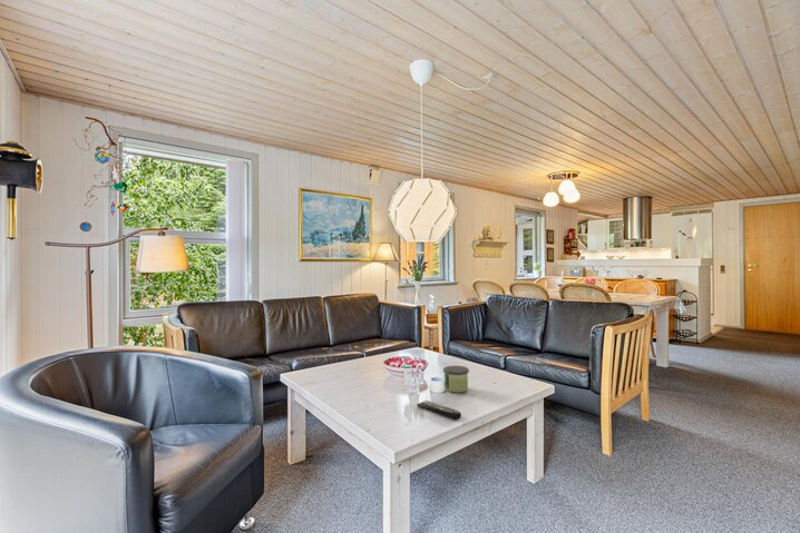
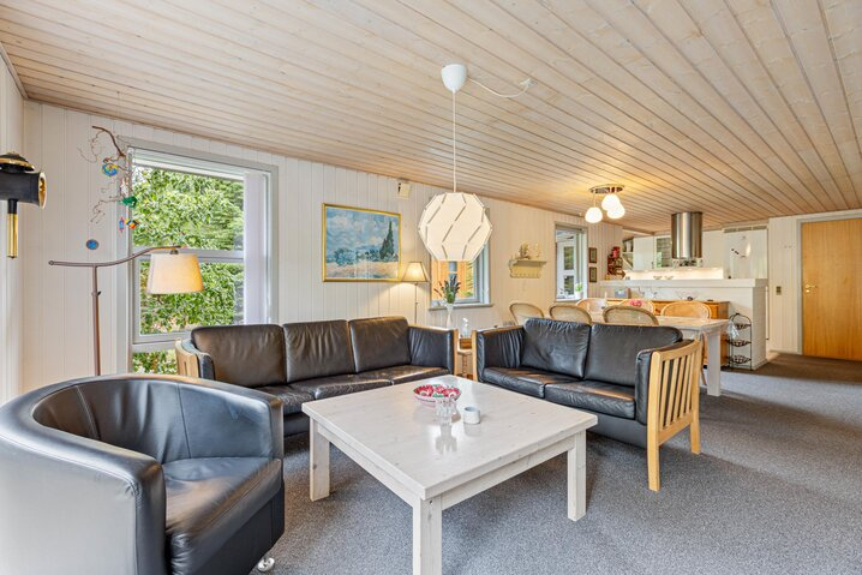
- remote control (438, 408)
- candle (456, 378)
